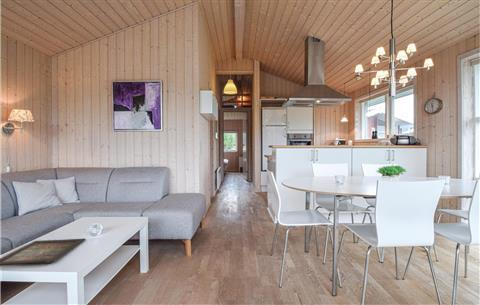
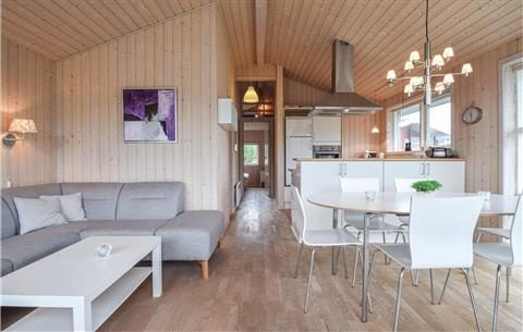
- icon panel (43, 250)
